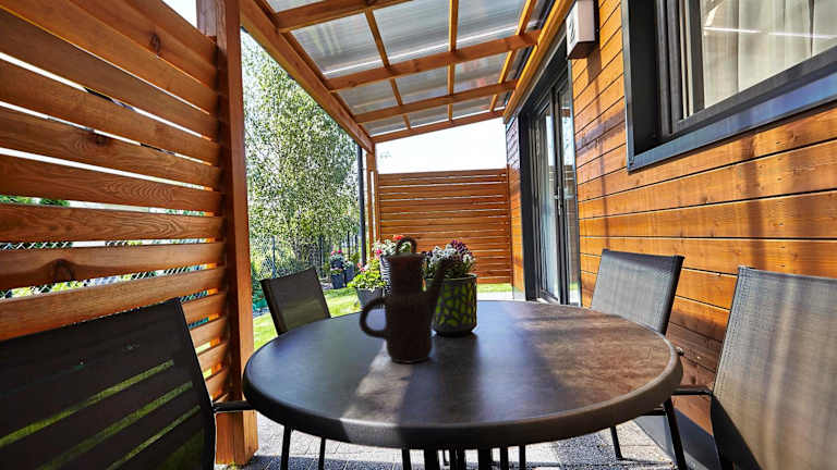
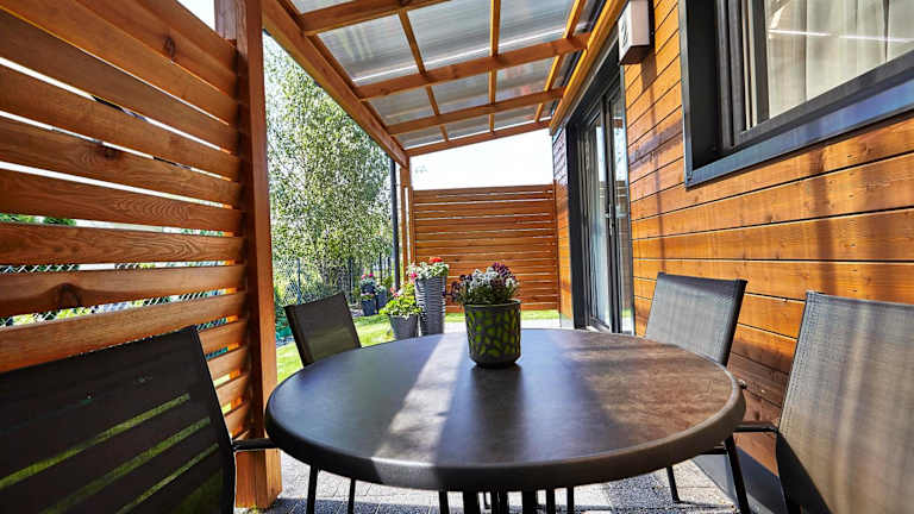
- teapot (408, 296)
